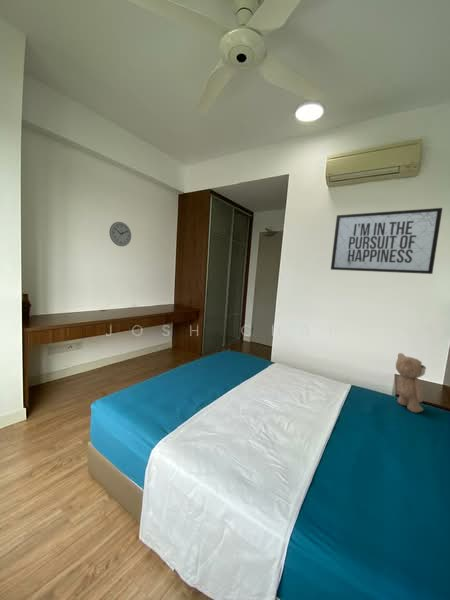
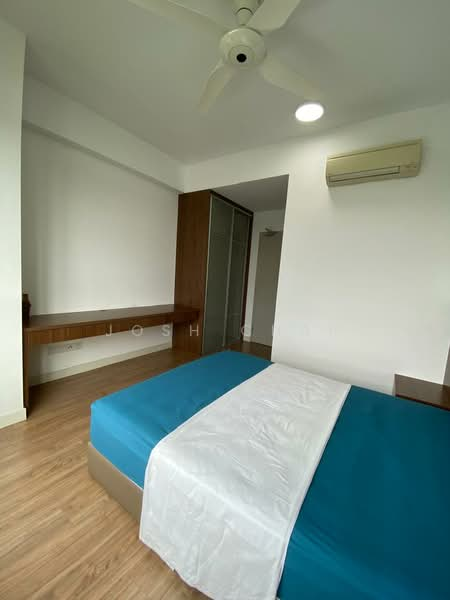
- teddy bear (409, 382)
- mirror (380, 242)
- wall clock (121, 234)
